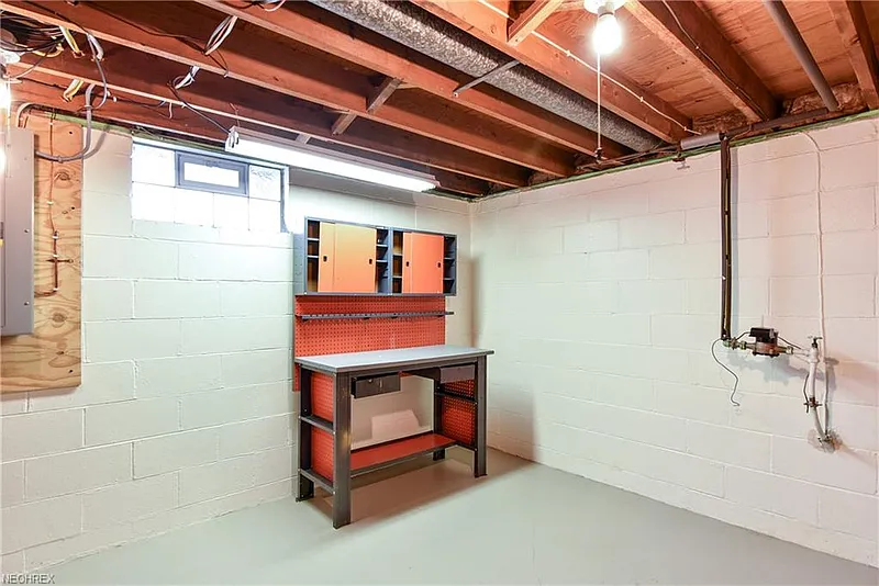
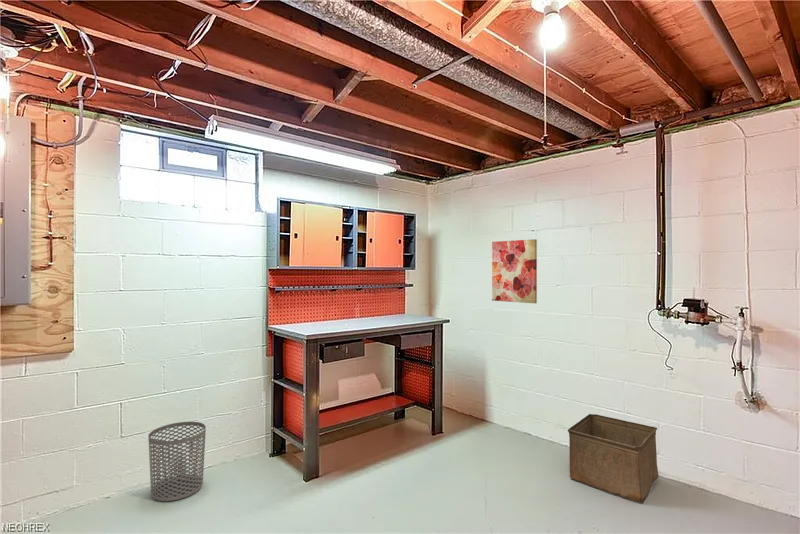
+ storage bin (613, 453)
+ waste bin (177, 459)
+ wall art (513, 271)
